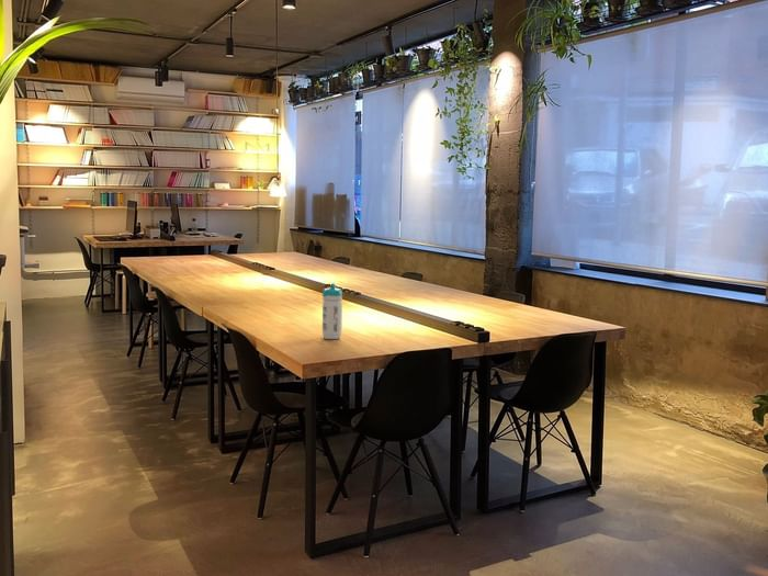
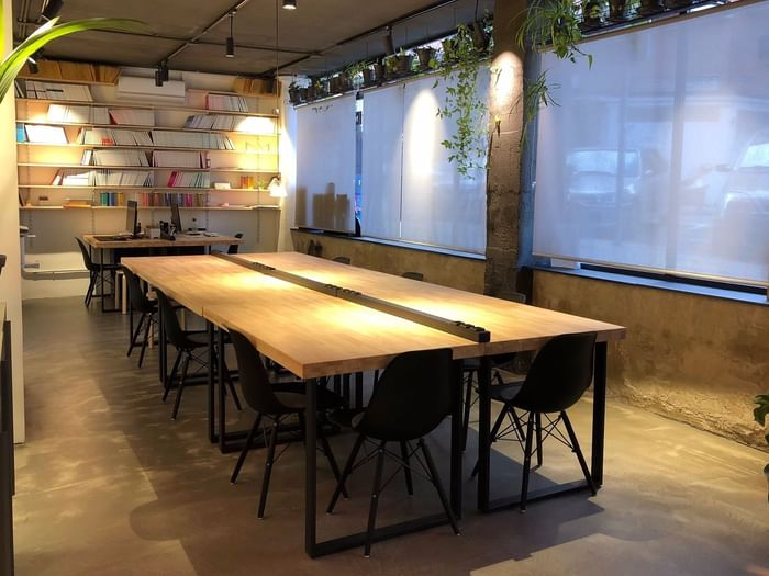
- water bottle (331, 310)
